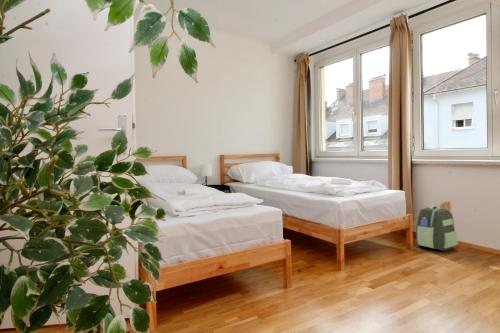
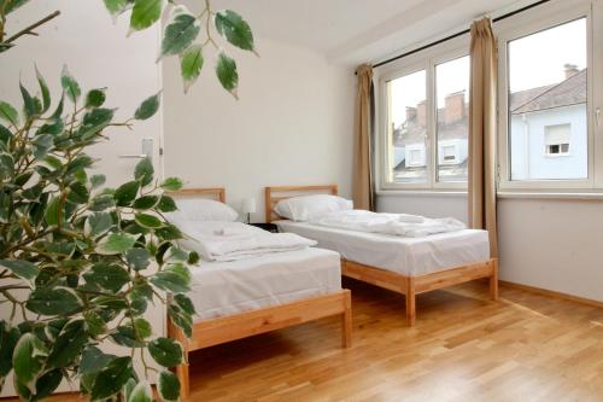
- backpack (439, 225)
